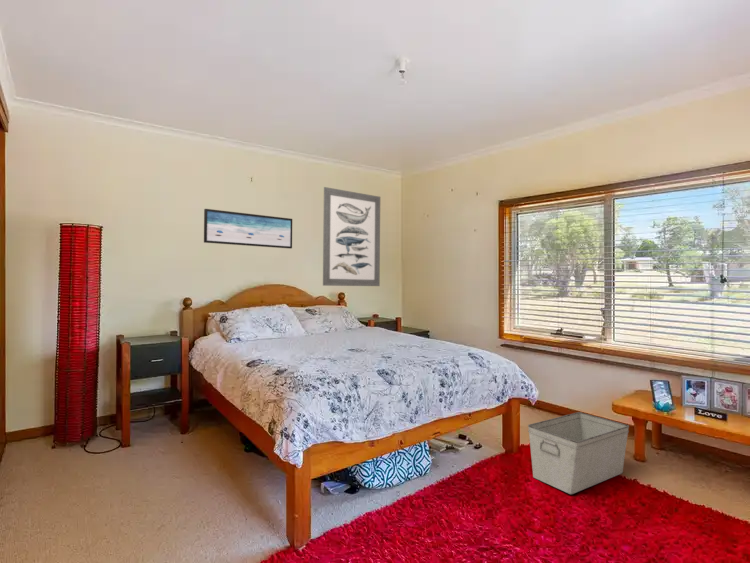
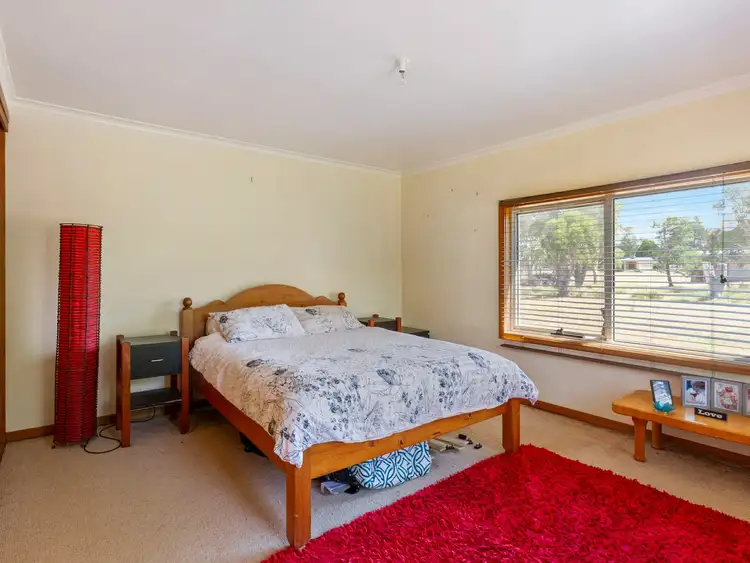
- storage bin (578, 450)
- wall art (352, 239)
- wall art (250, 229)
